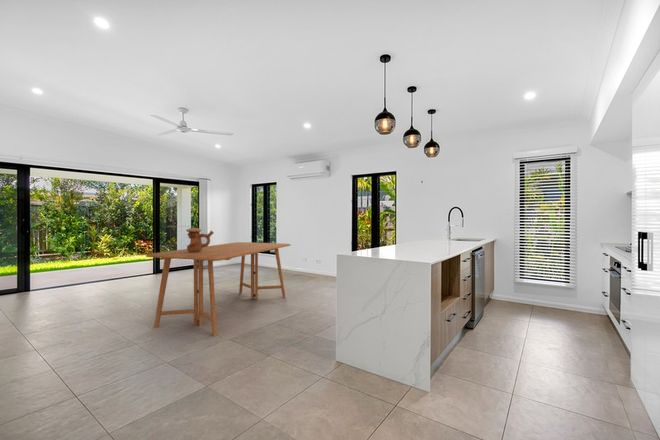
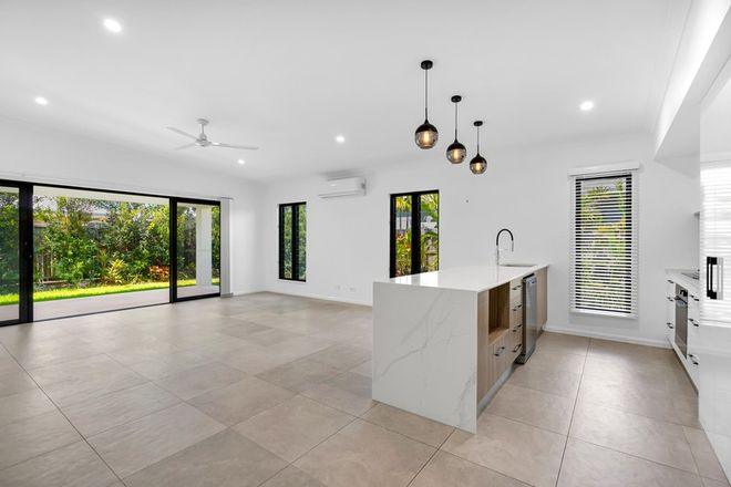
- dining table (240, 278)
- vessel (200, 239)
